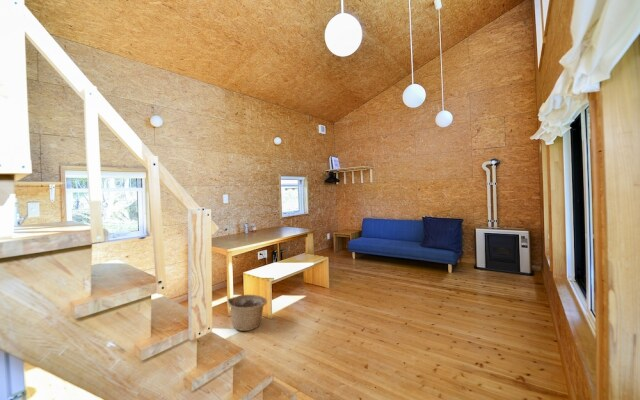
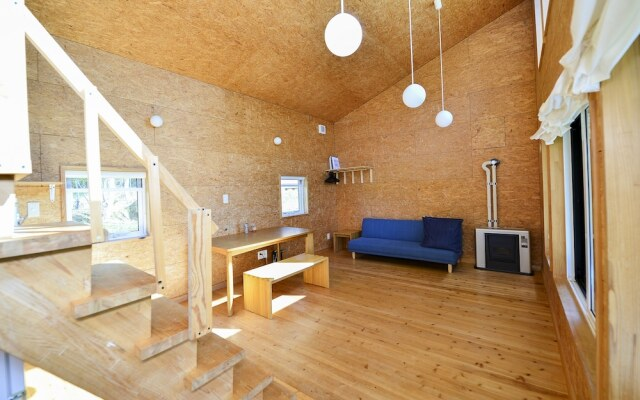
- basket (247, 311)
